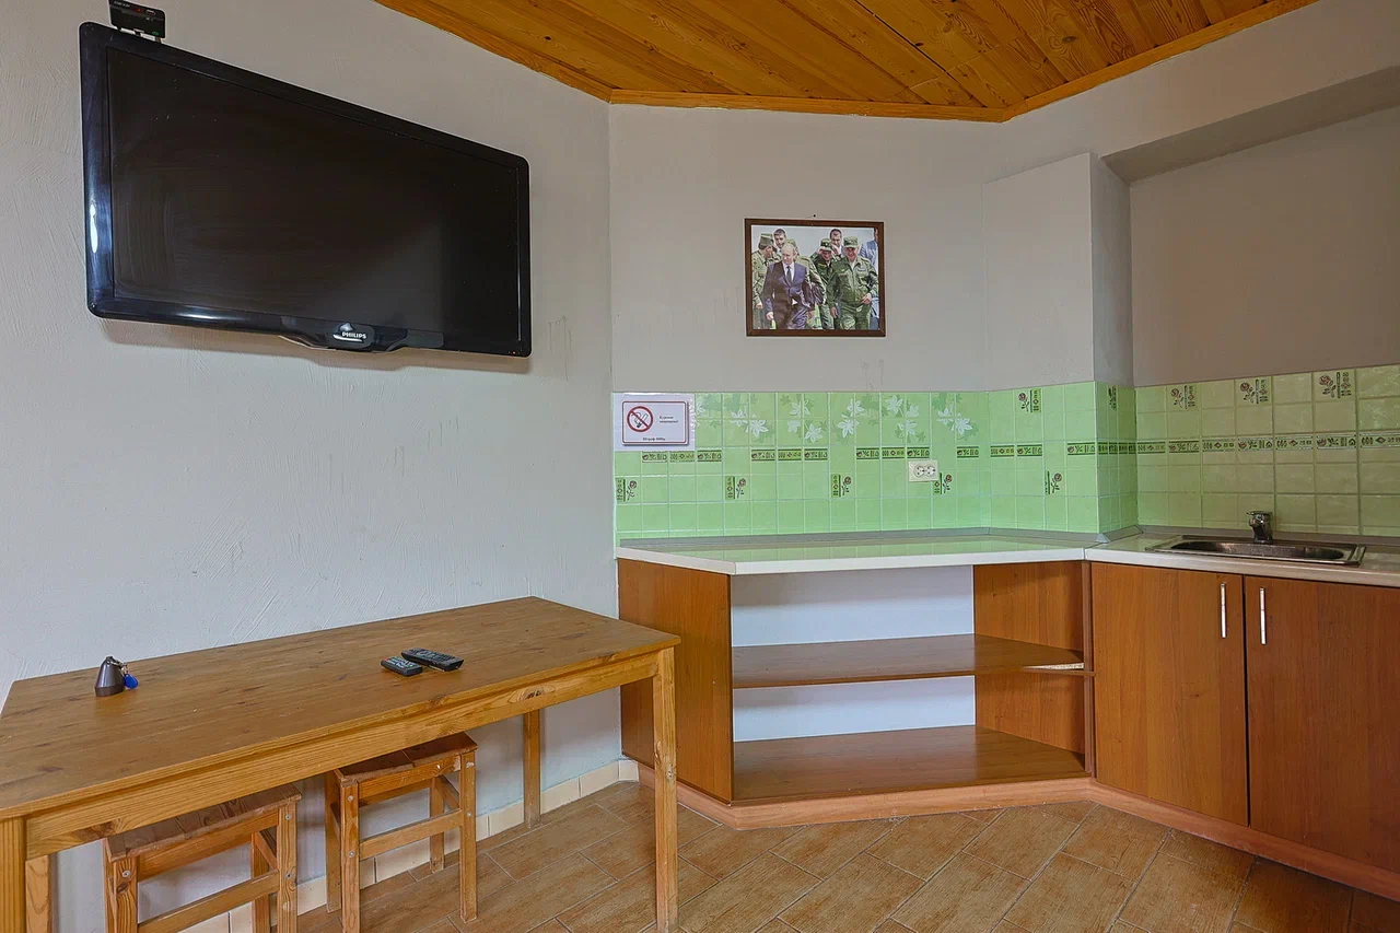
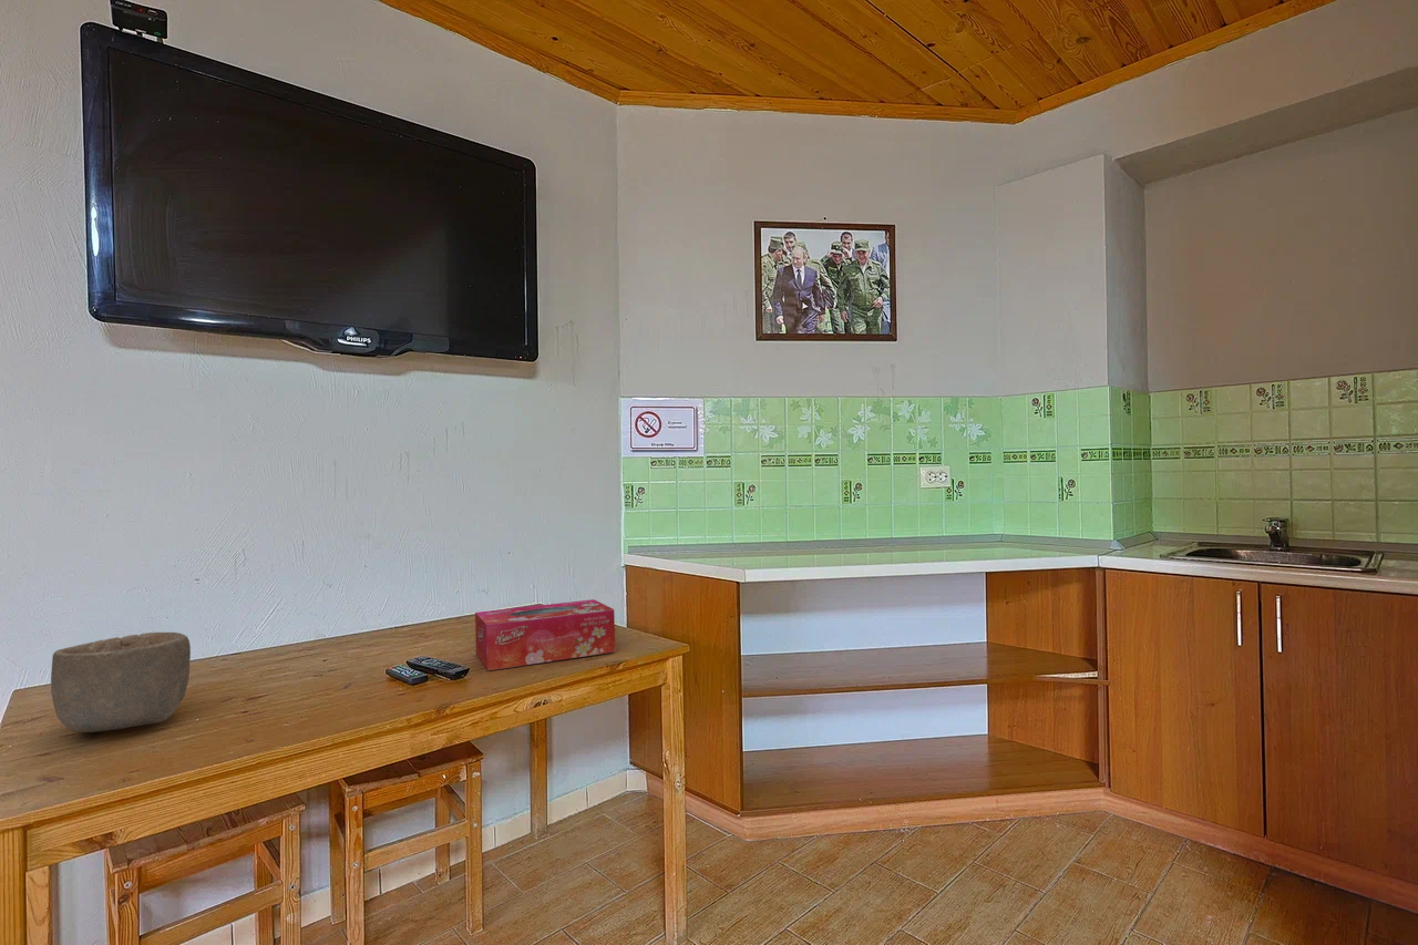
+ bowl (123, 684)
+ tissue box (545, 631)
